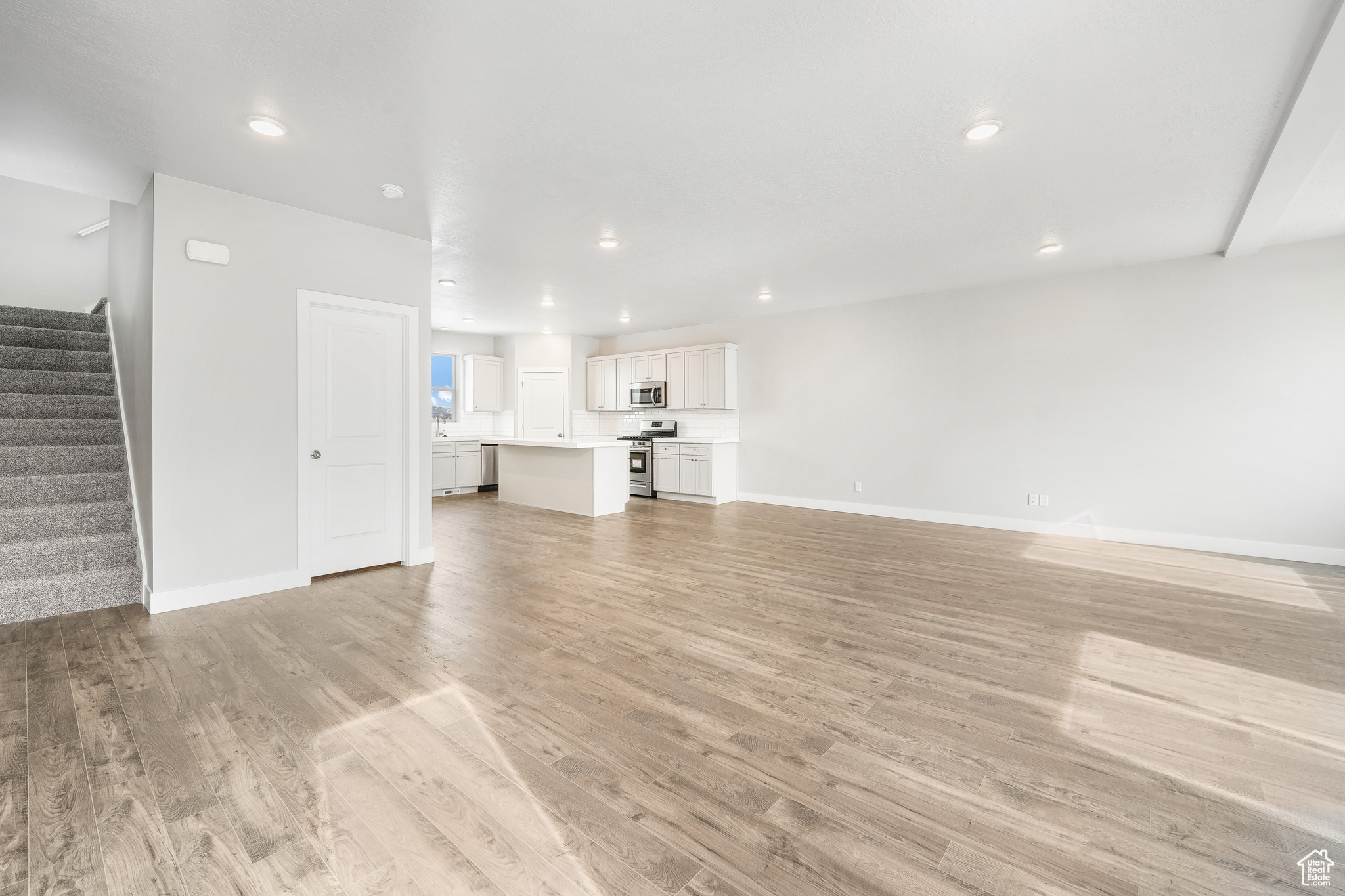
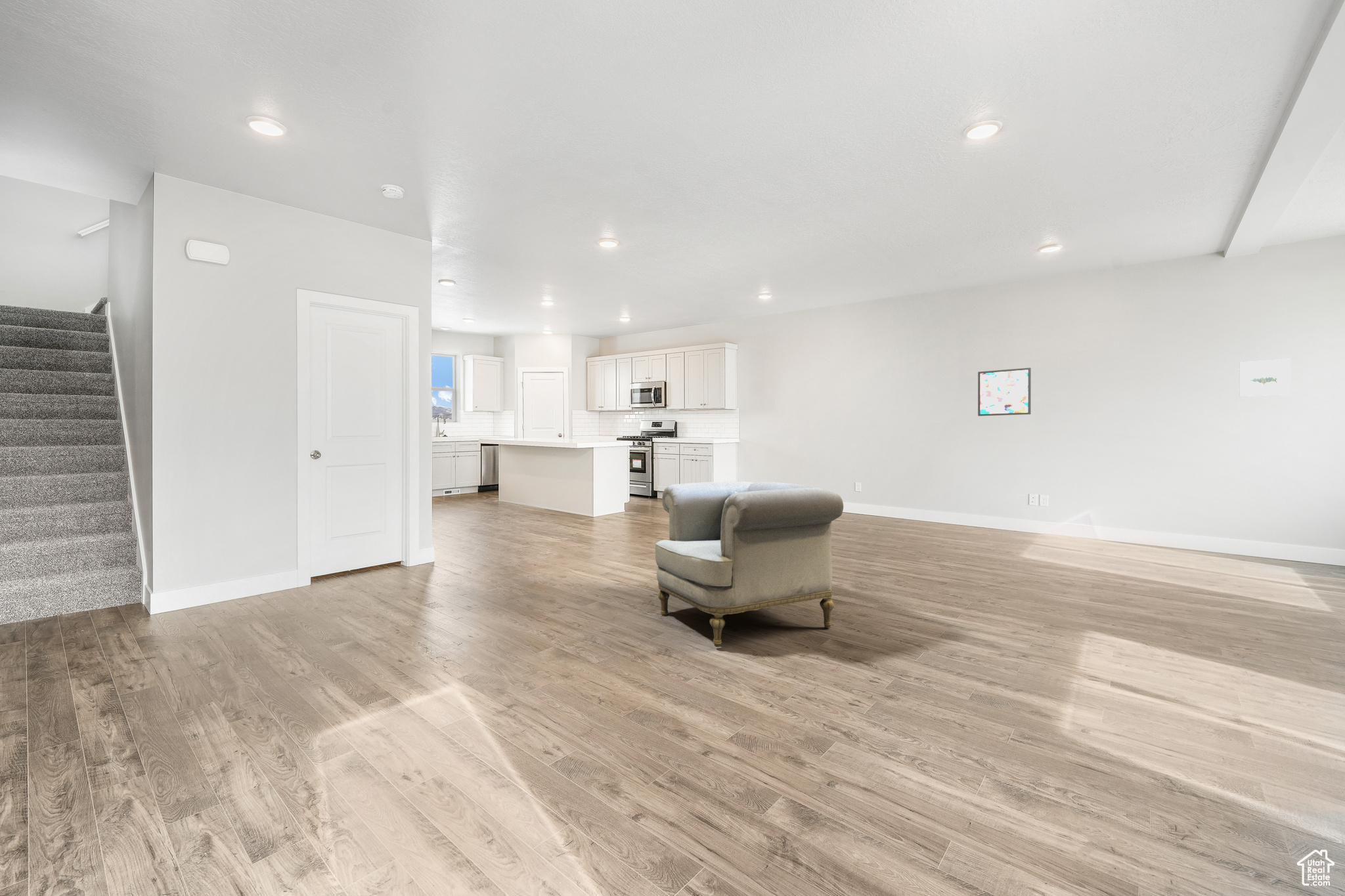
+ armchair (738, 553)
+ wall art (1264, 377)
+ wall art (1003, 393)
